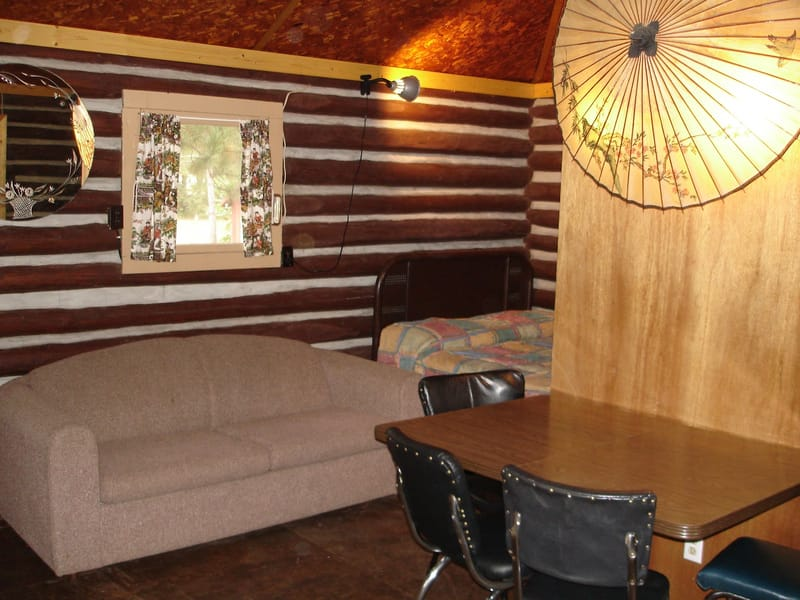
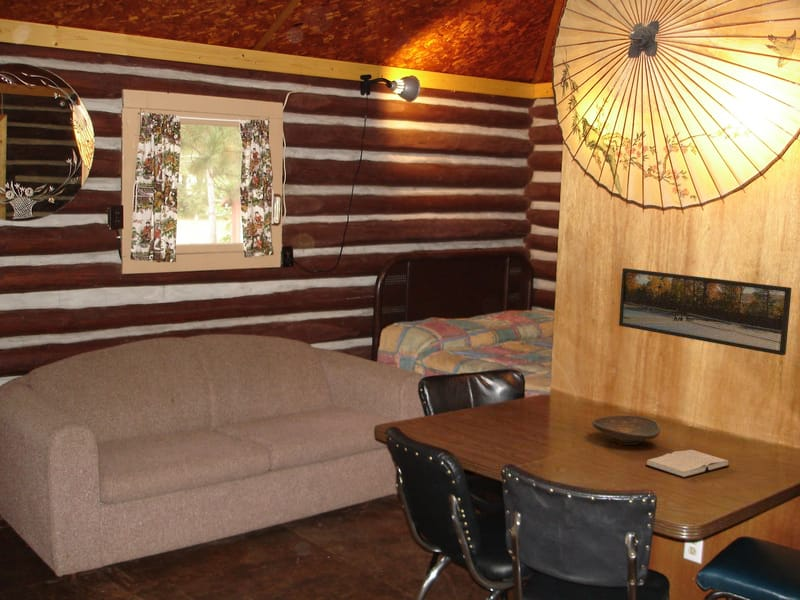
+ hardback book (687, 461)
+ decorative bowl (625, 431)
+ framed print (697, 308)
